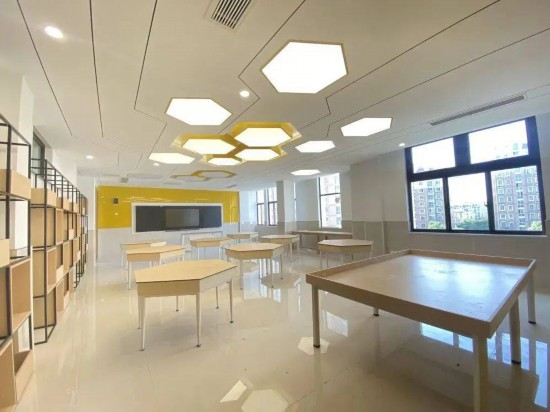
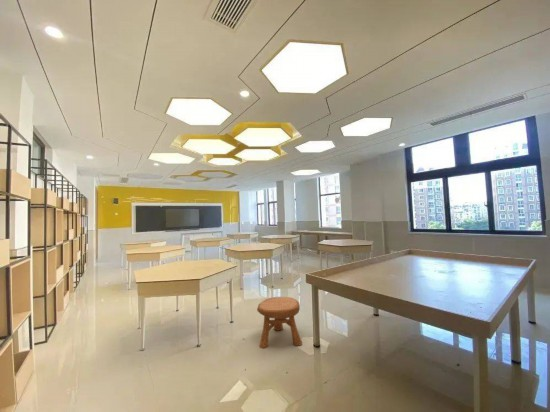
+ stool (278, 319)
